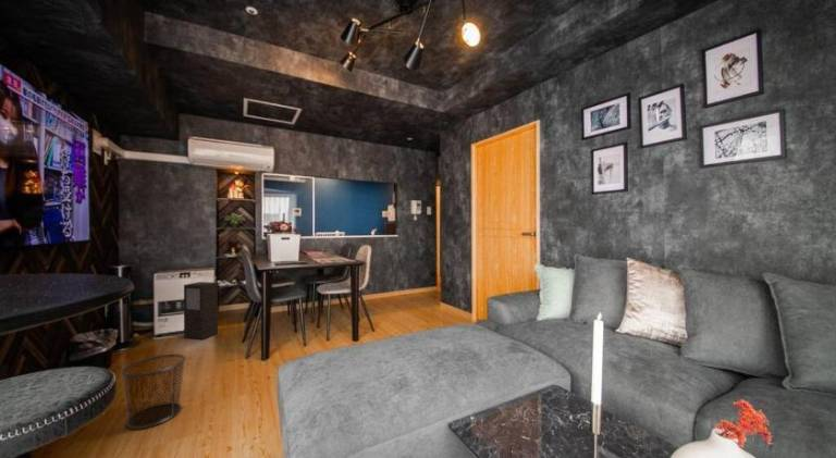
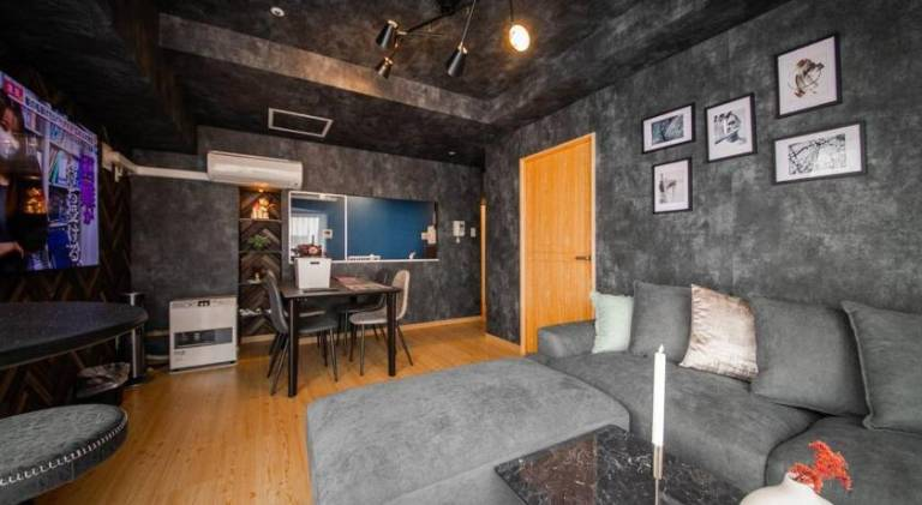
- waste bin (155, 389)
- cabinet (200, 309)
